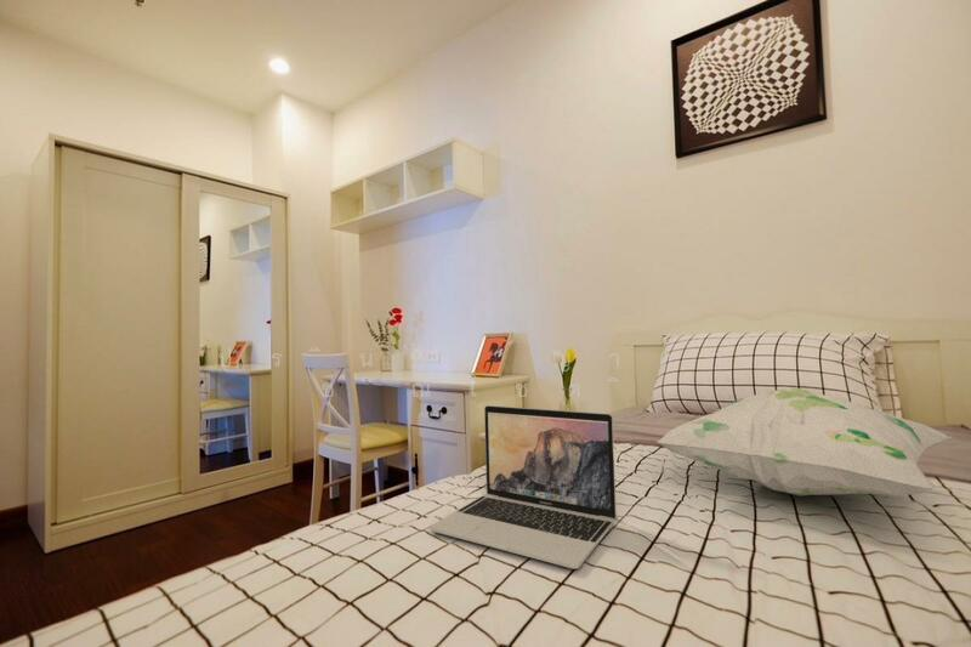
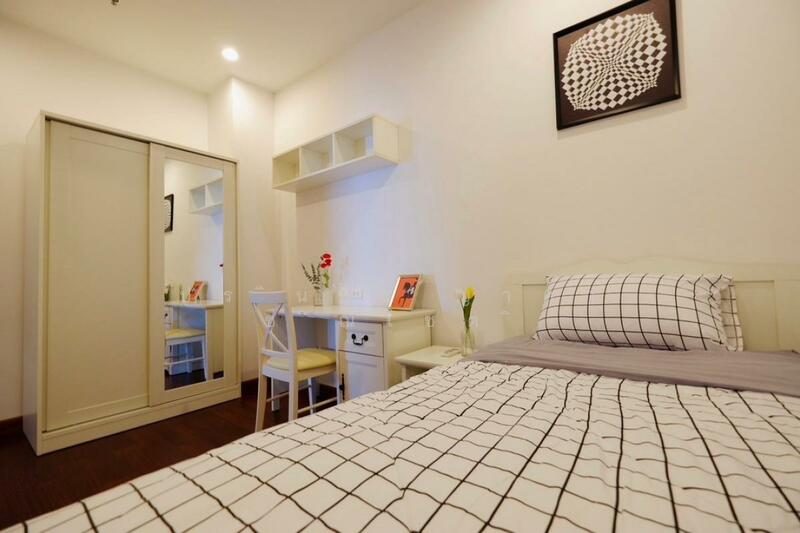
- decorative pillow (794, 438)
- laptop (522, 472)
